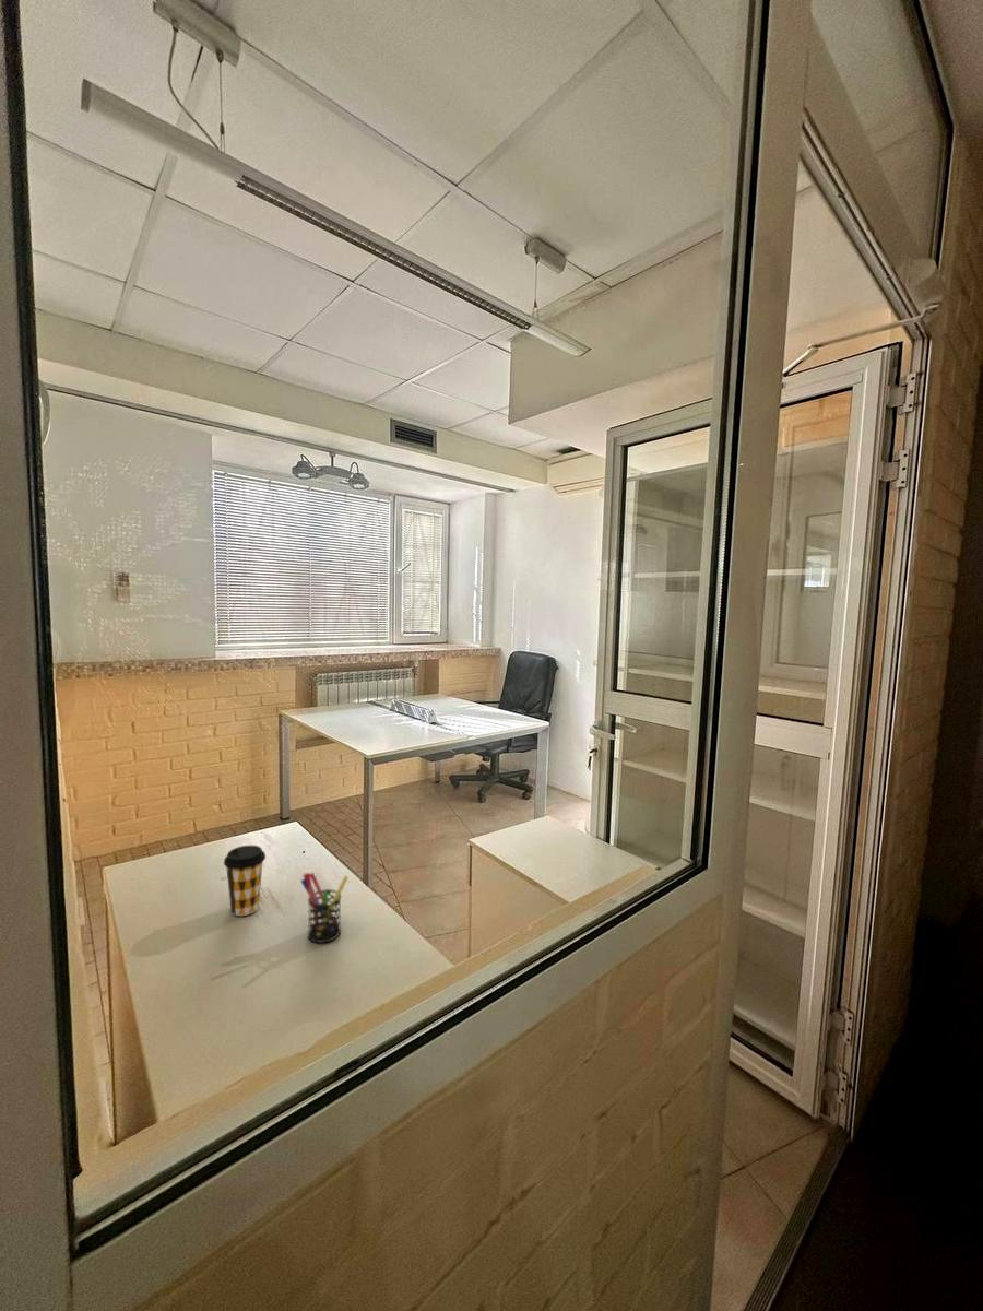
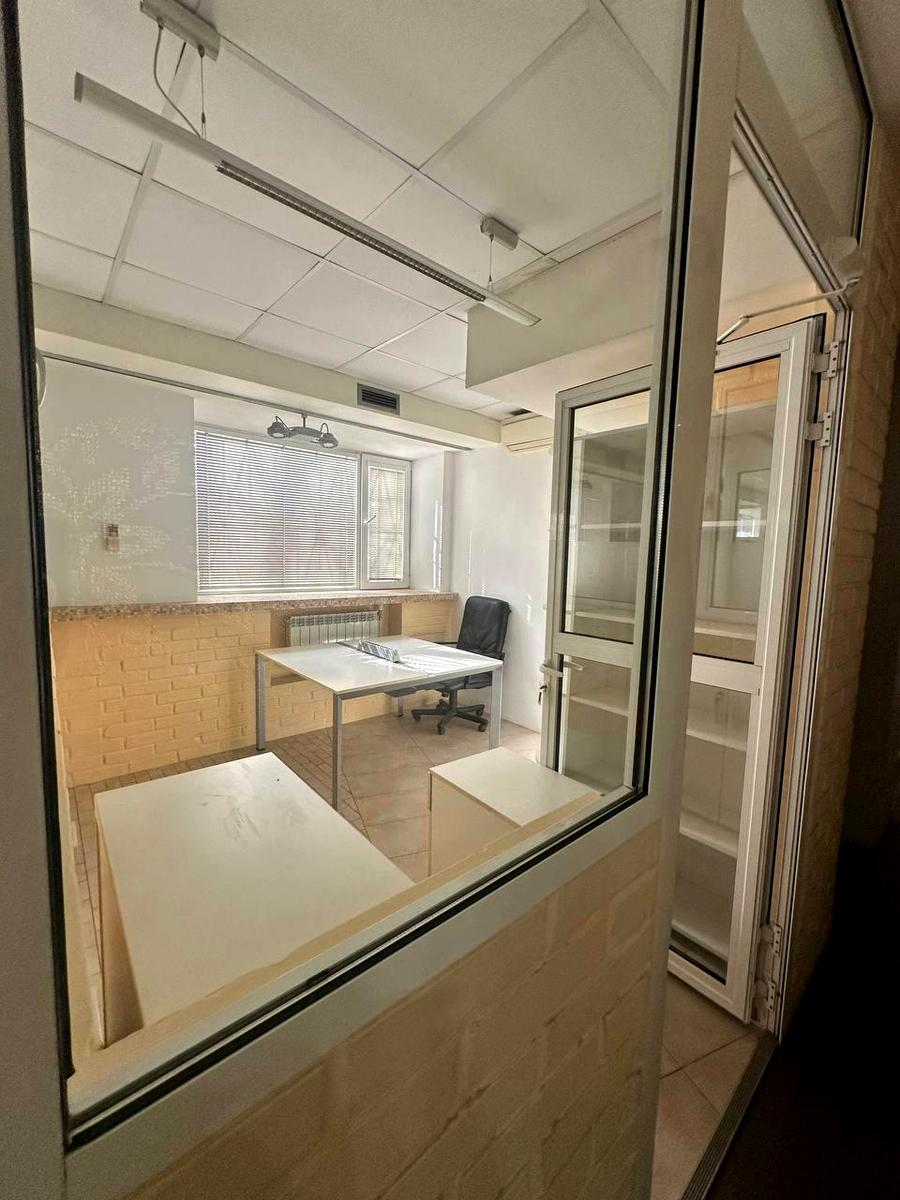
- coffee cup (245, 879)
- pen holder (322, 905)
